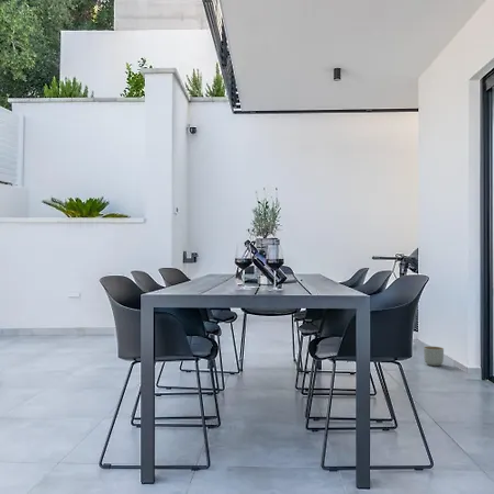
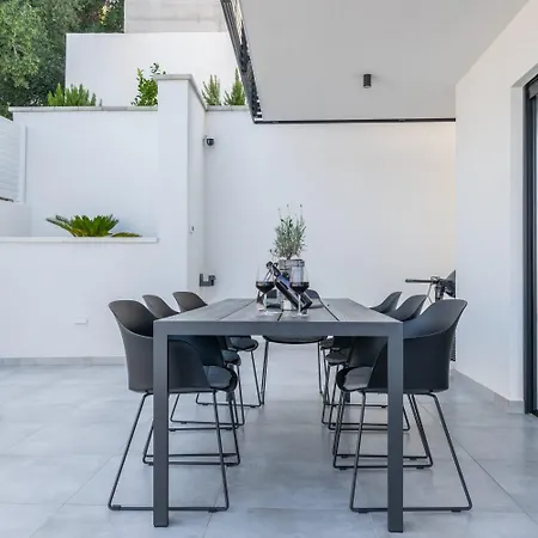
- planter (434, 356)
